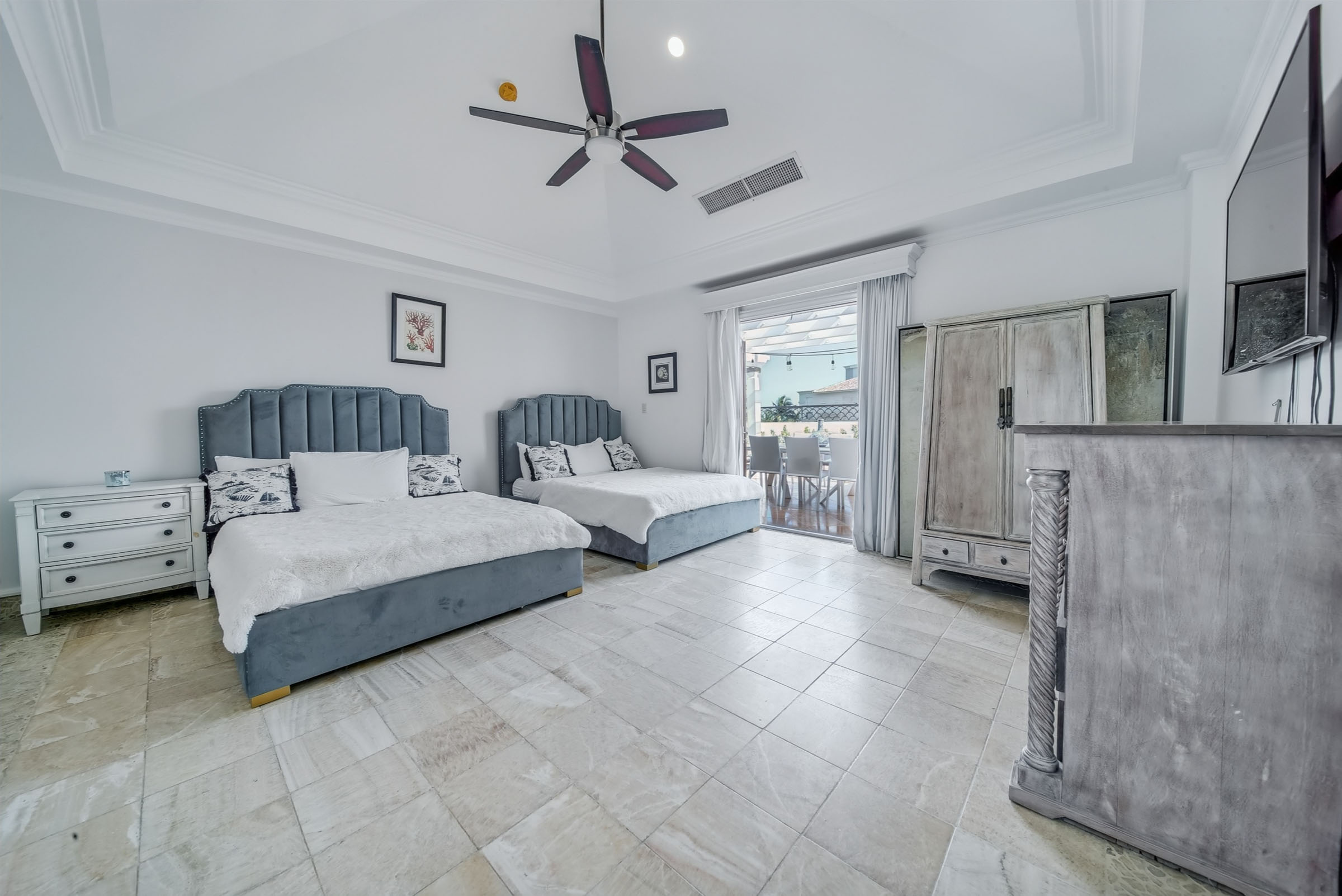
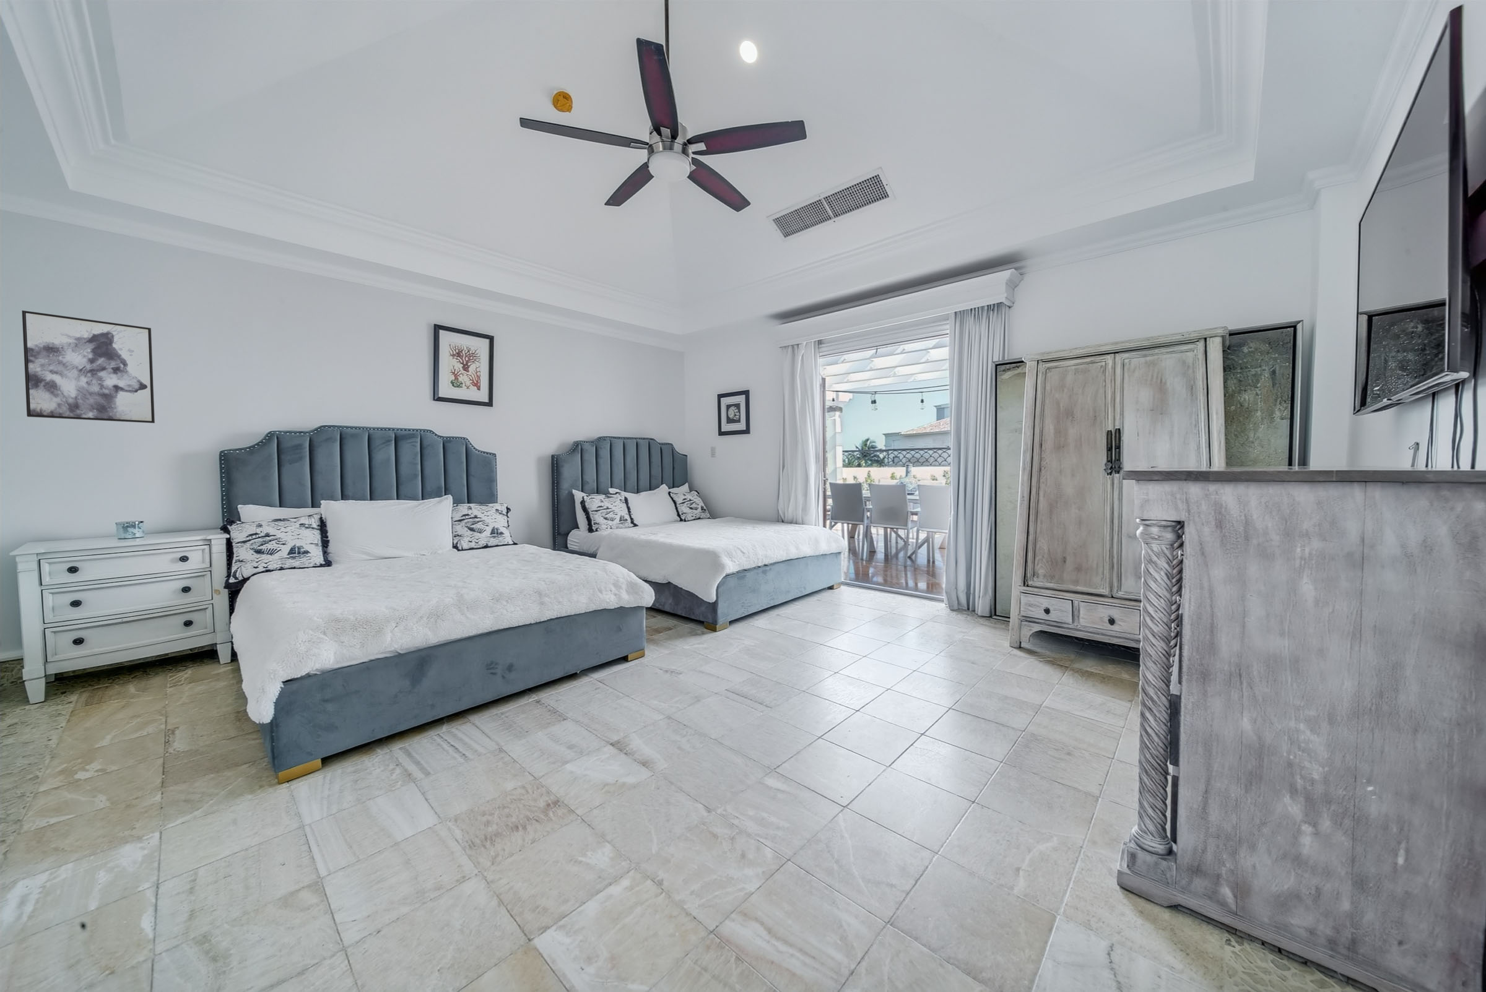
+ wall art (92, 370)
